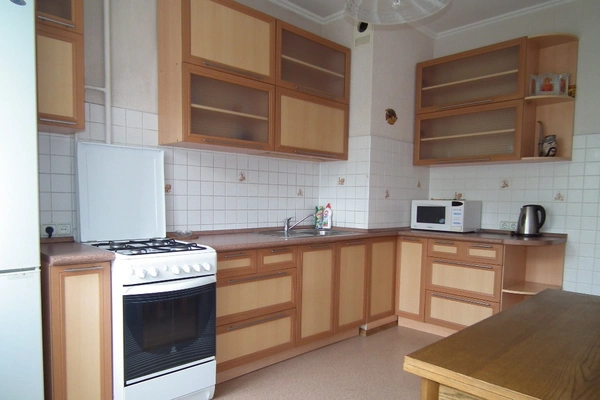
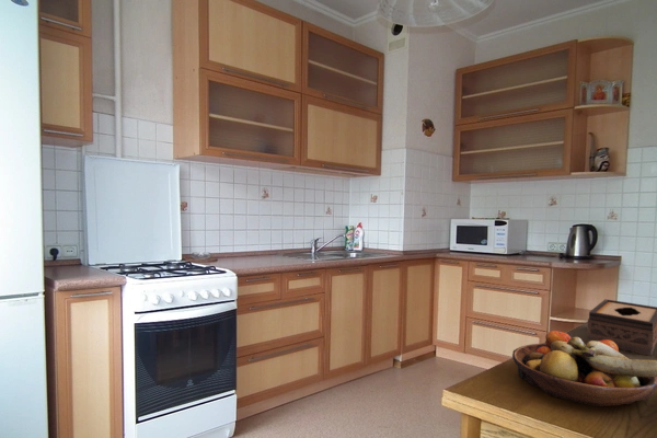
+ fruit bowl (581, 358)
+ tissue box (625, 324)
